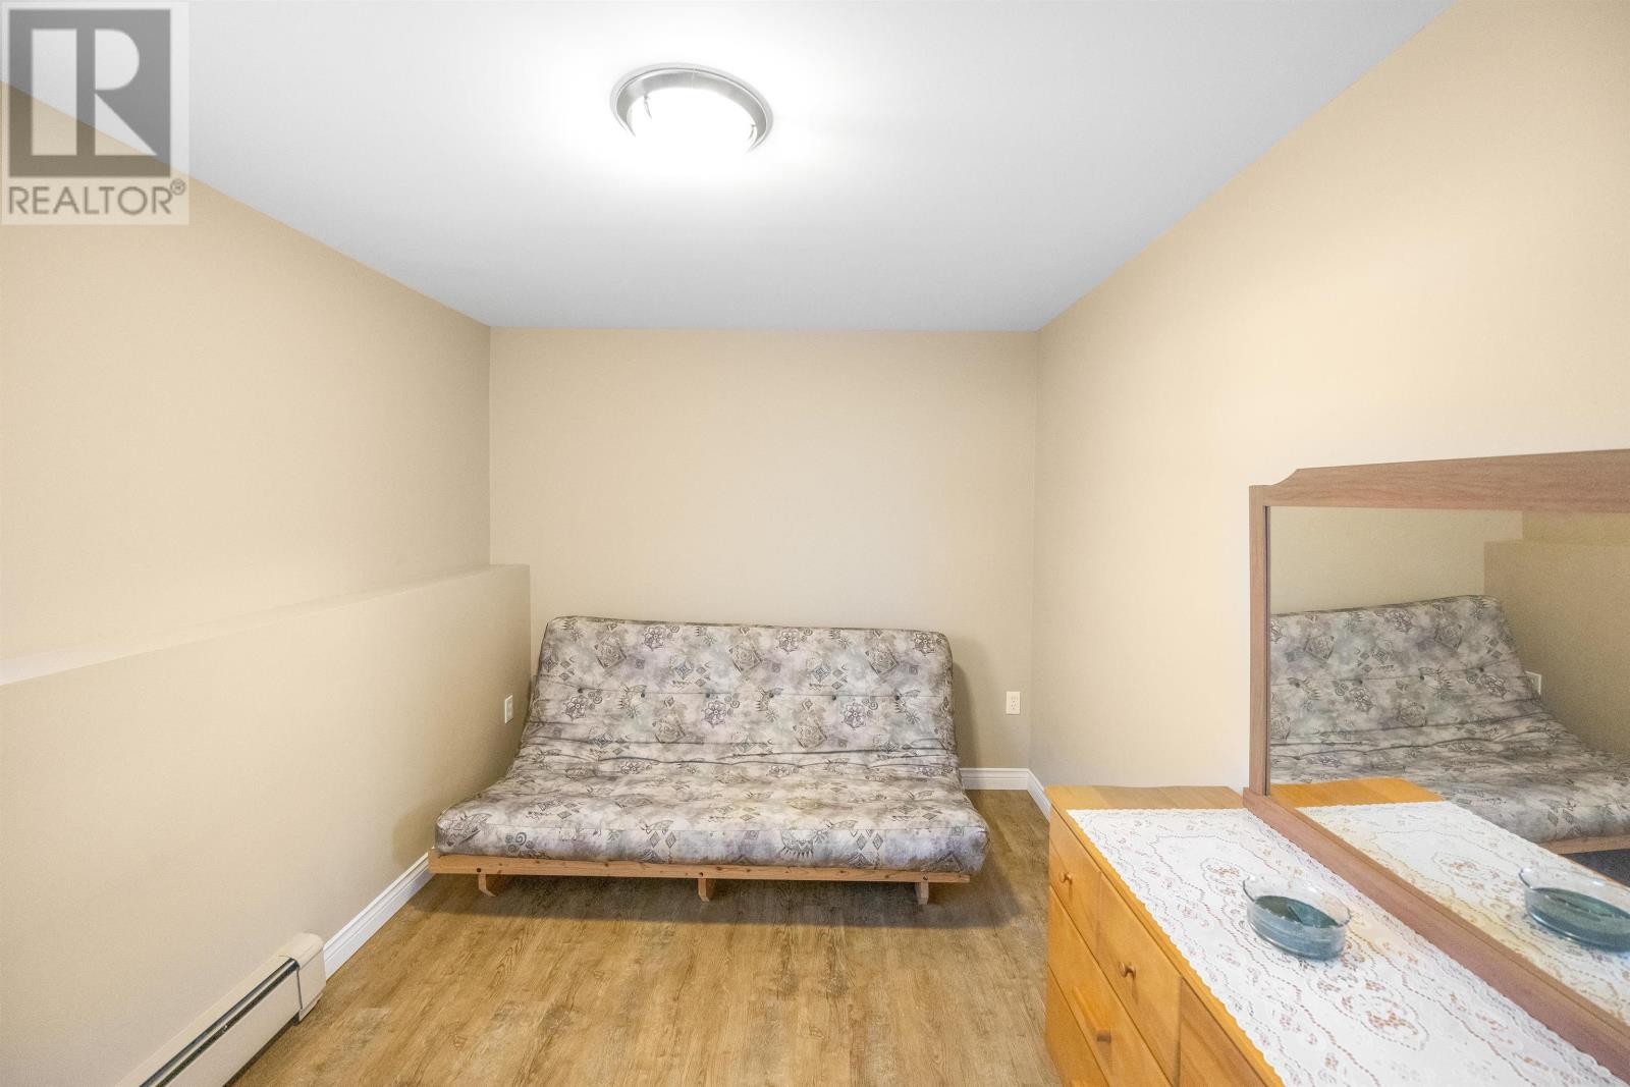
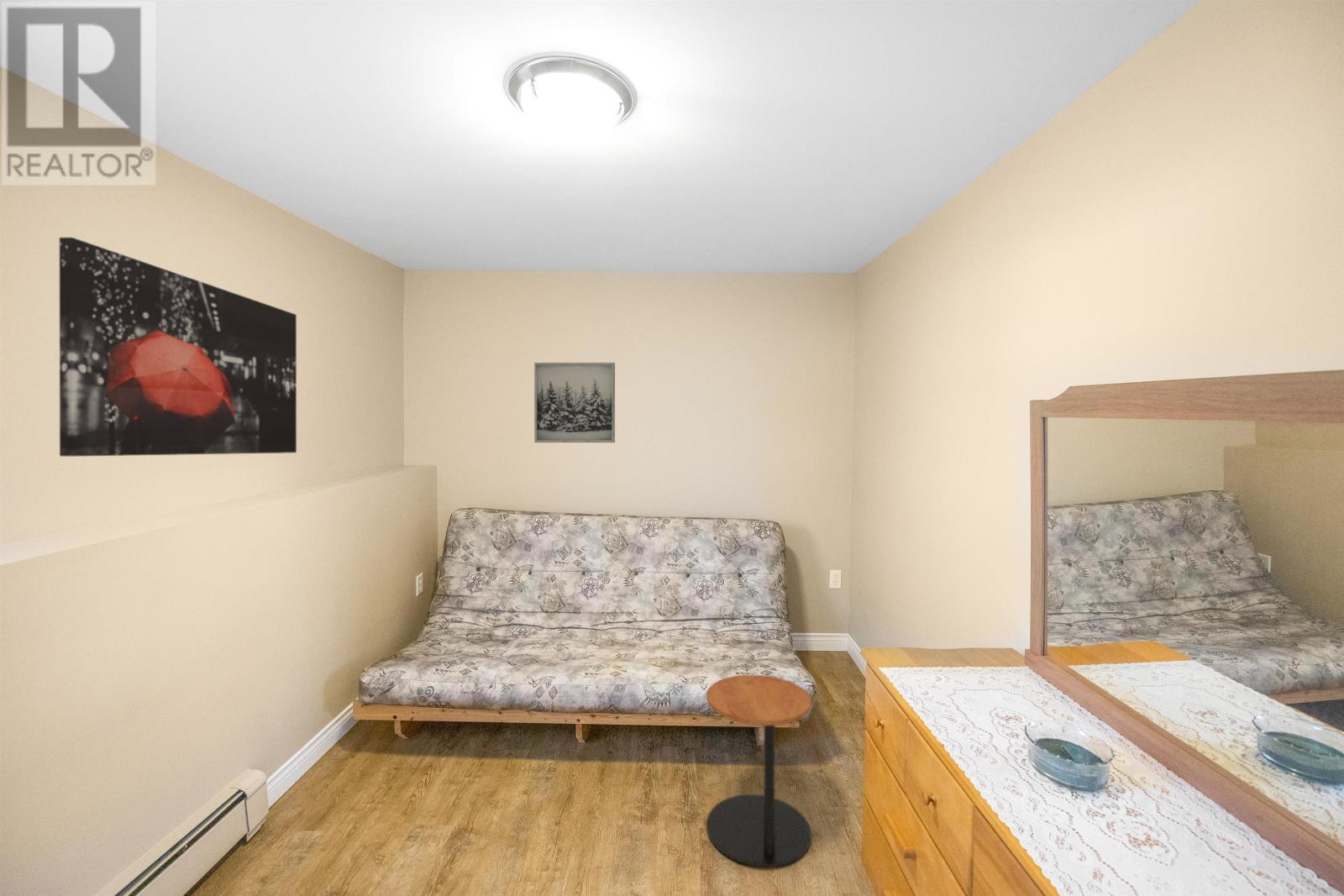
+ side table (764, 762)
+ wall art (204, 369)
+ wall art (575, 402)
